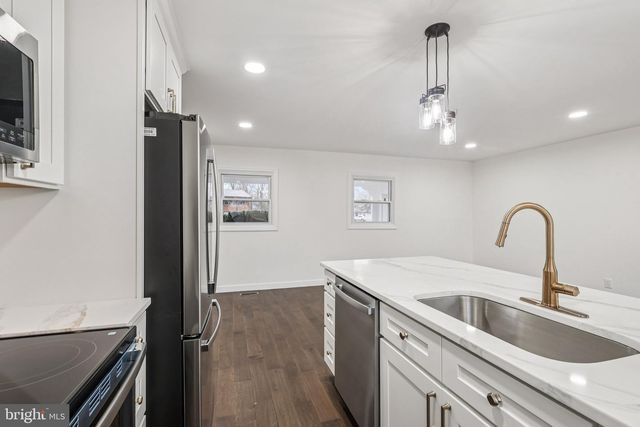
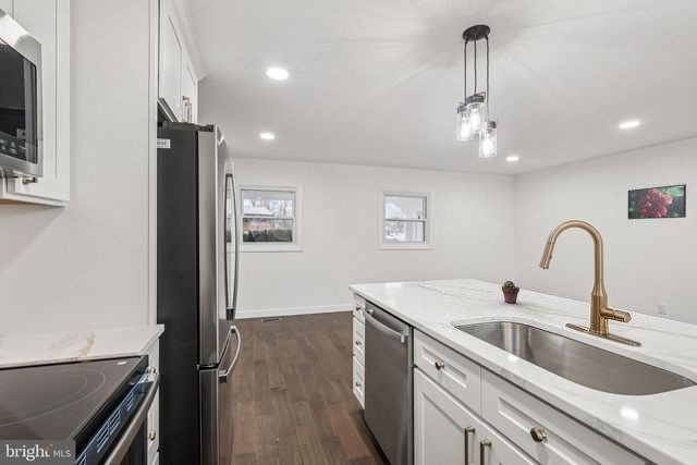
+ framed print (655, 203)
+ potted succulent (510, 291)
